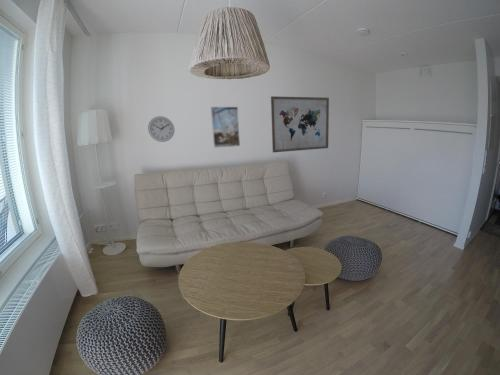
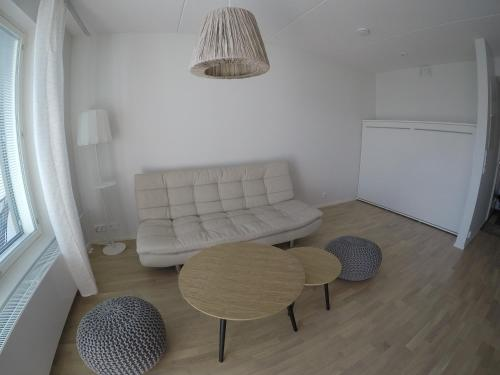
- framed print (225, 127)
- wall art (301, 124)
- wall clock (161, 129)
